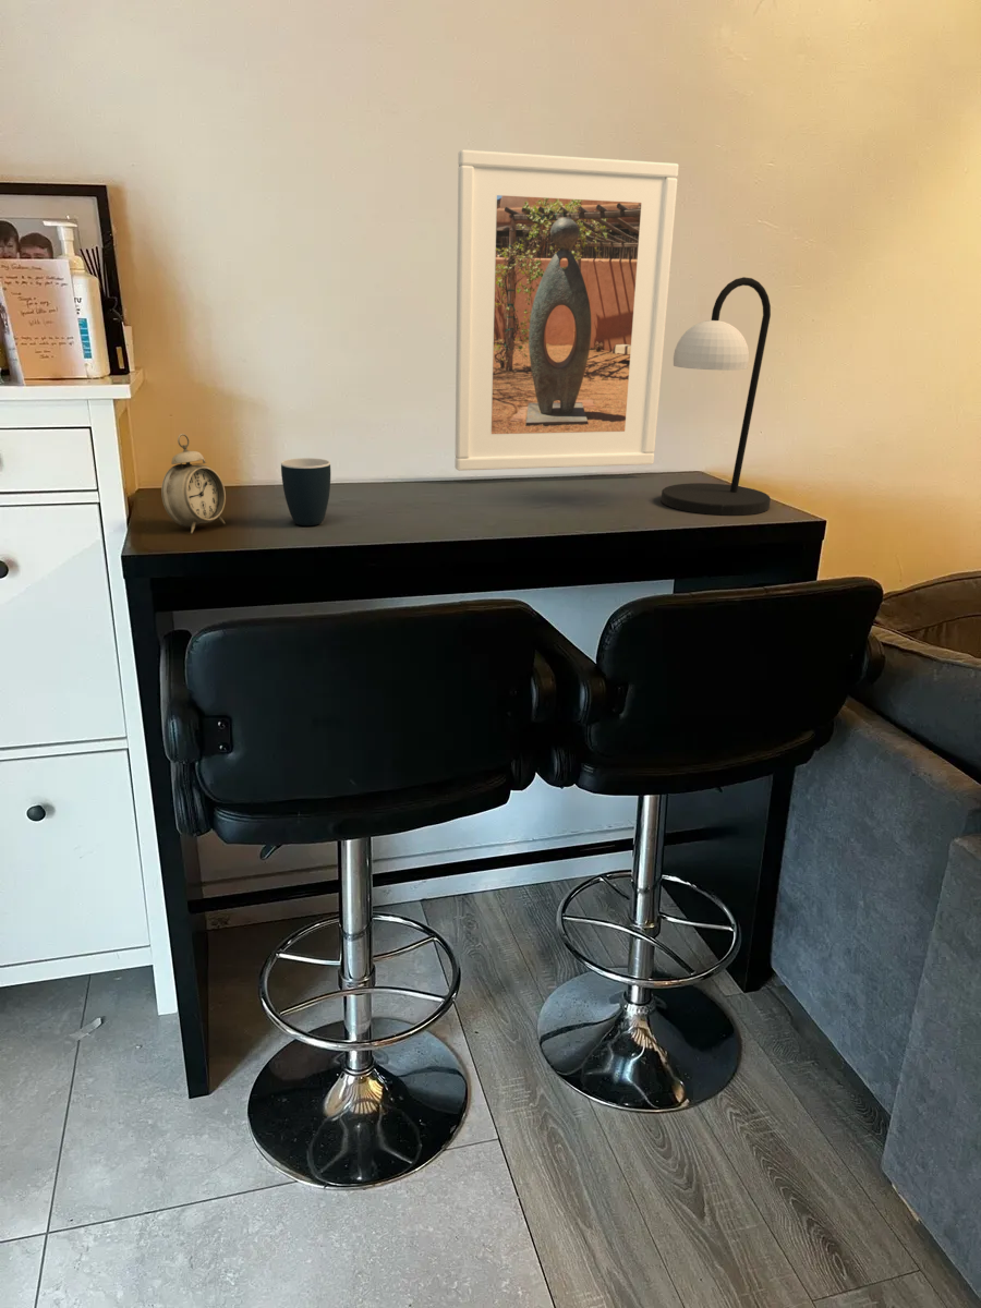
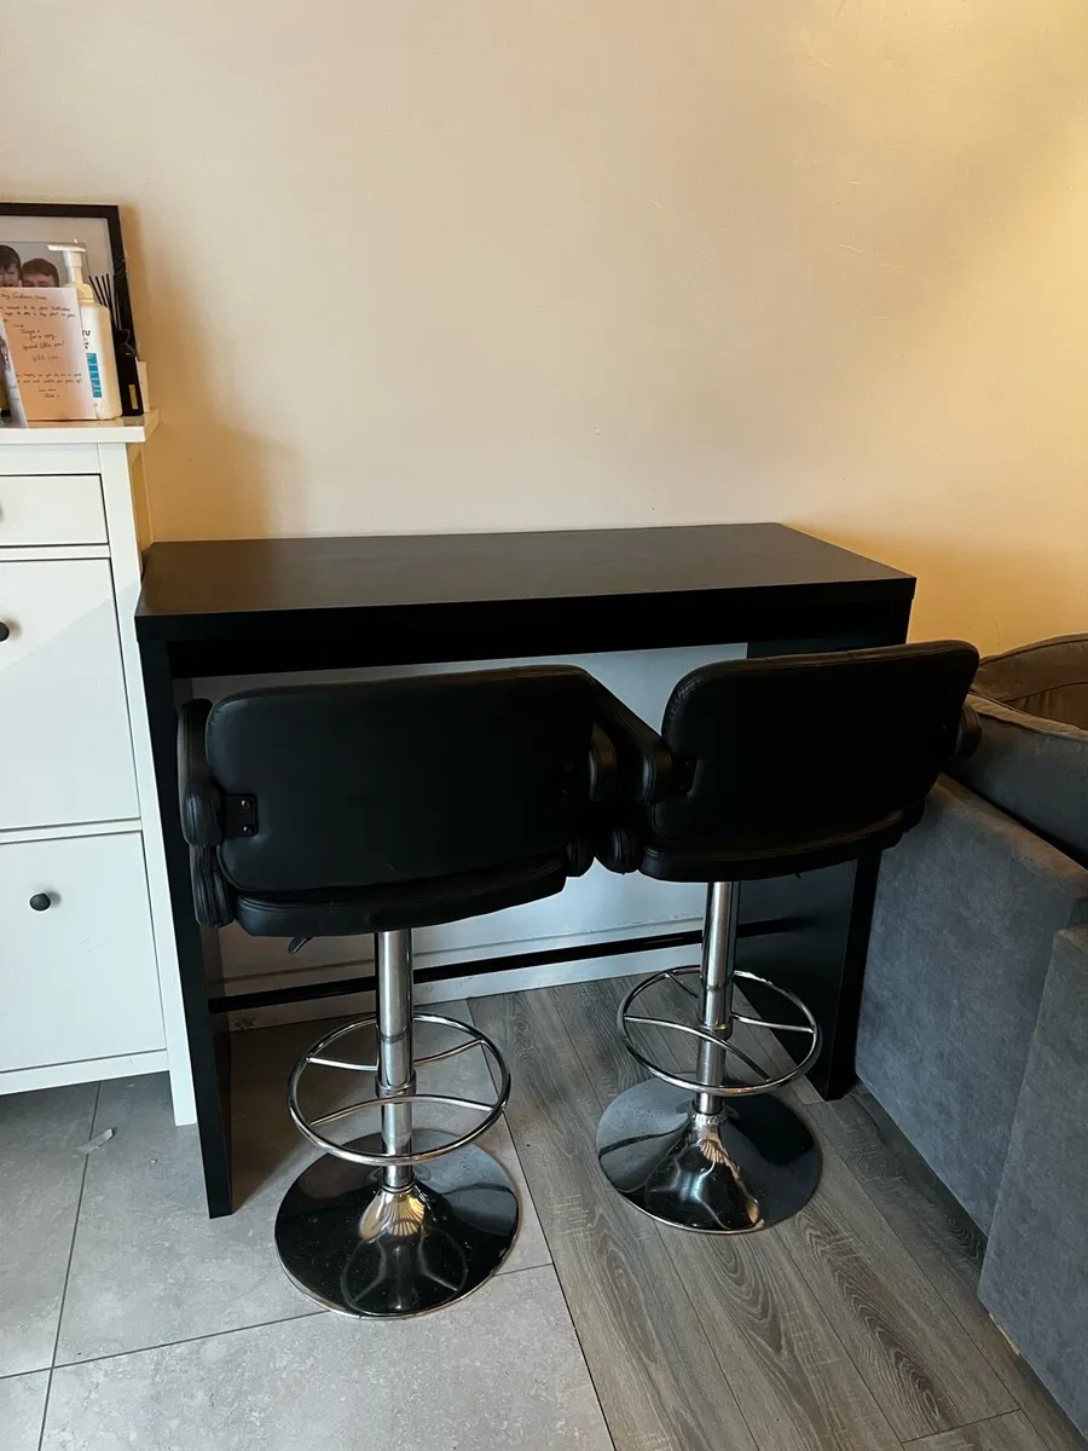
- table lamp (747, 400)
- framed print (564, 320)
- alarm clock (193, 481)
- mug (306, 491)
